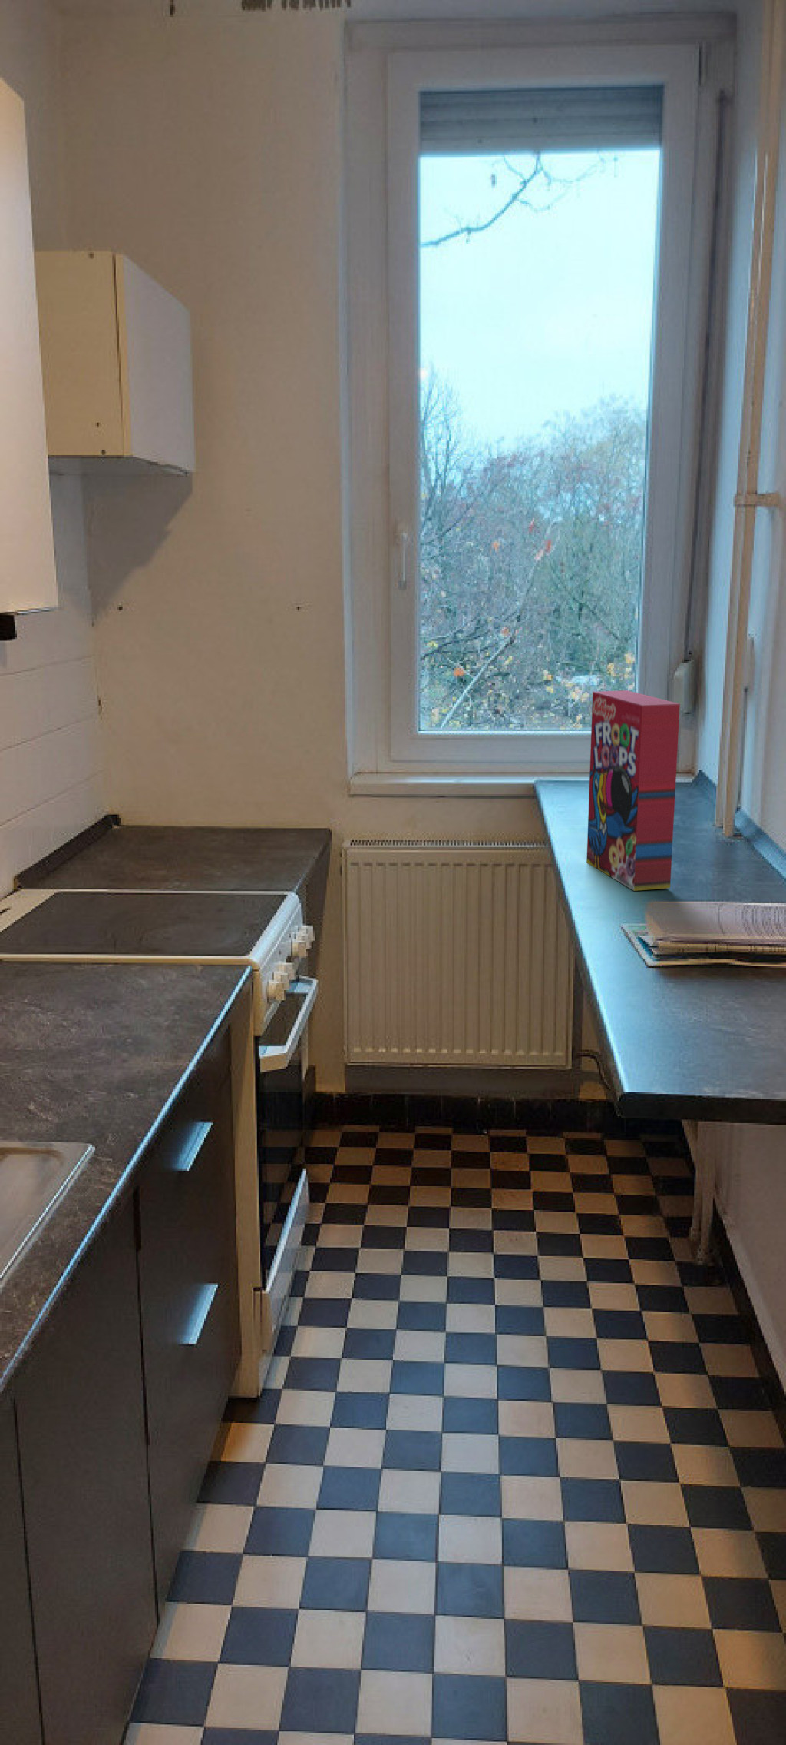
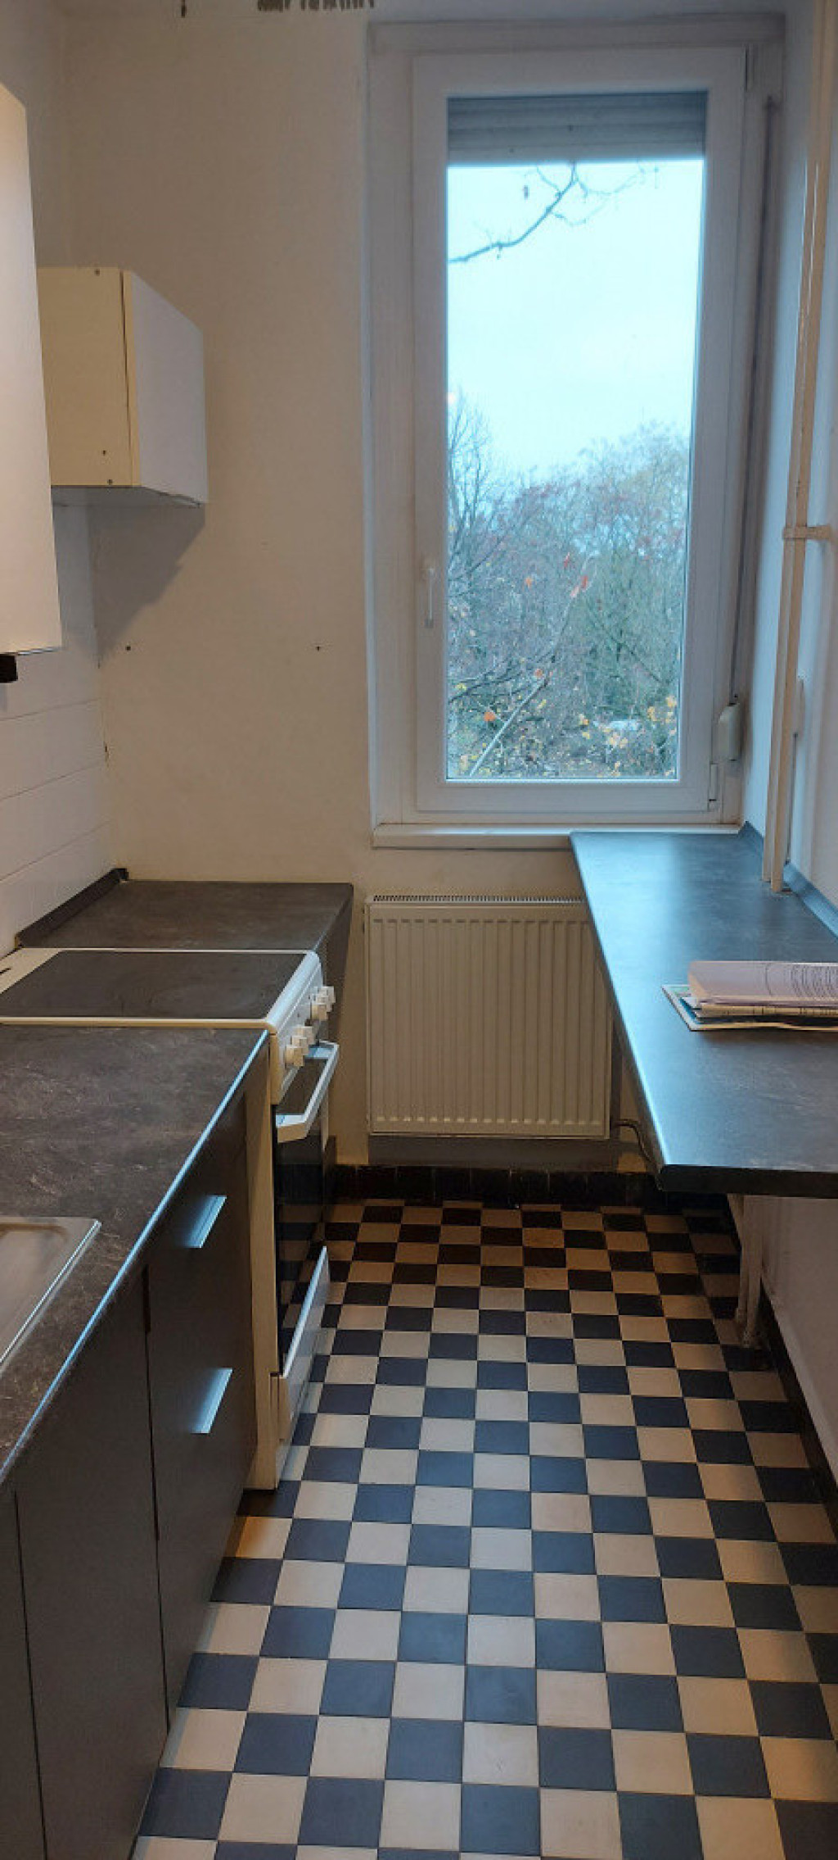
- cereal box (630, 787)
